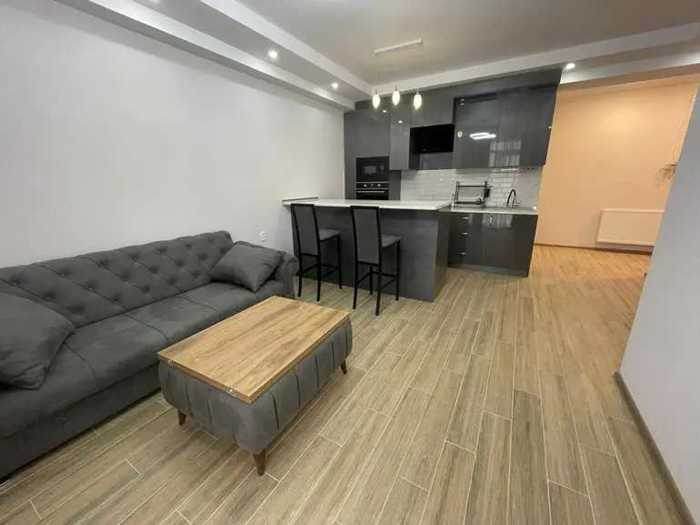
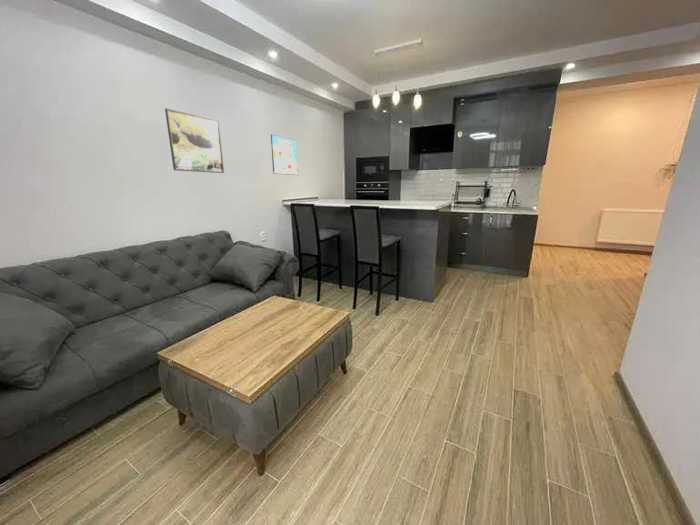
+ wall art (285, 156)
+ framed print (197, 143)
